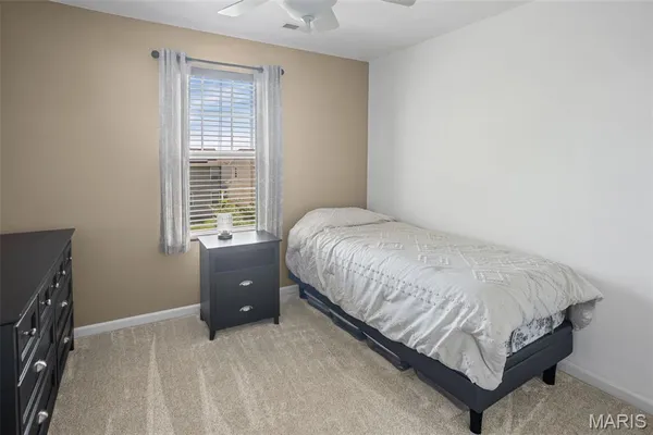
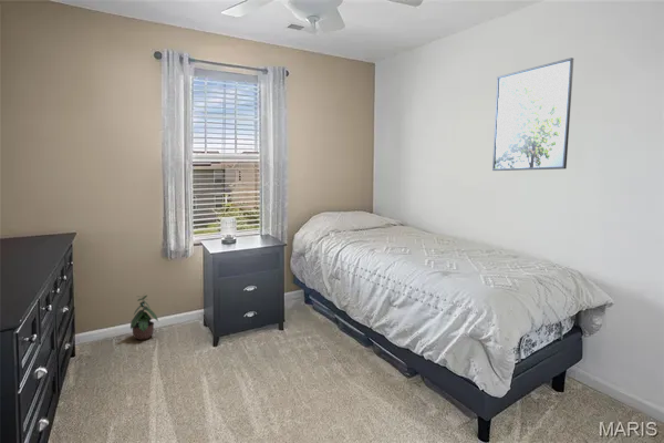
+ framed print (529, 120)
+ potted plant (144, 315)
